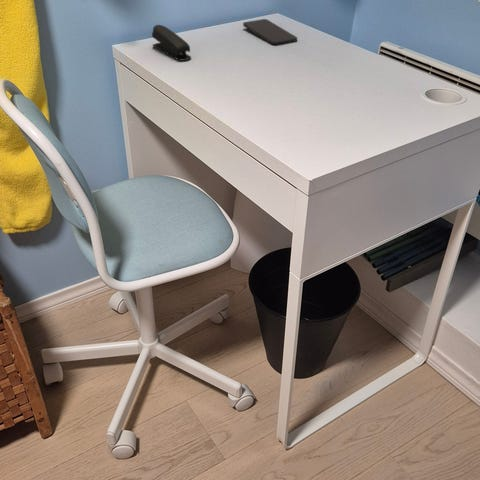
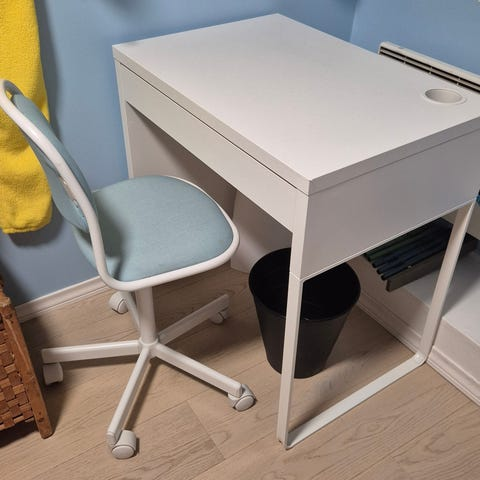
- smartphone (269, 31)
- stapler (170, 41)
